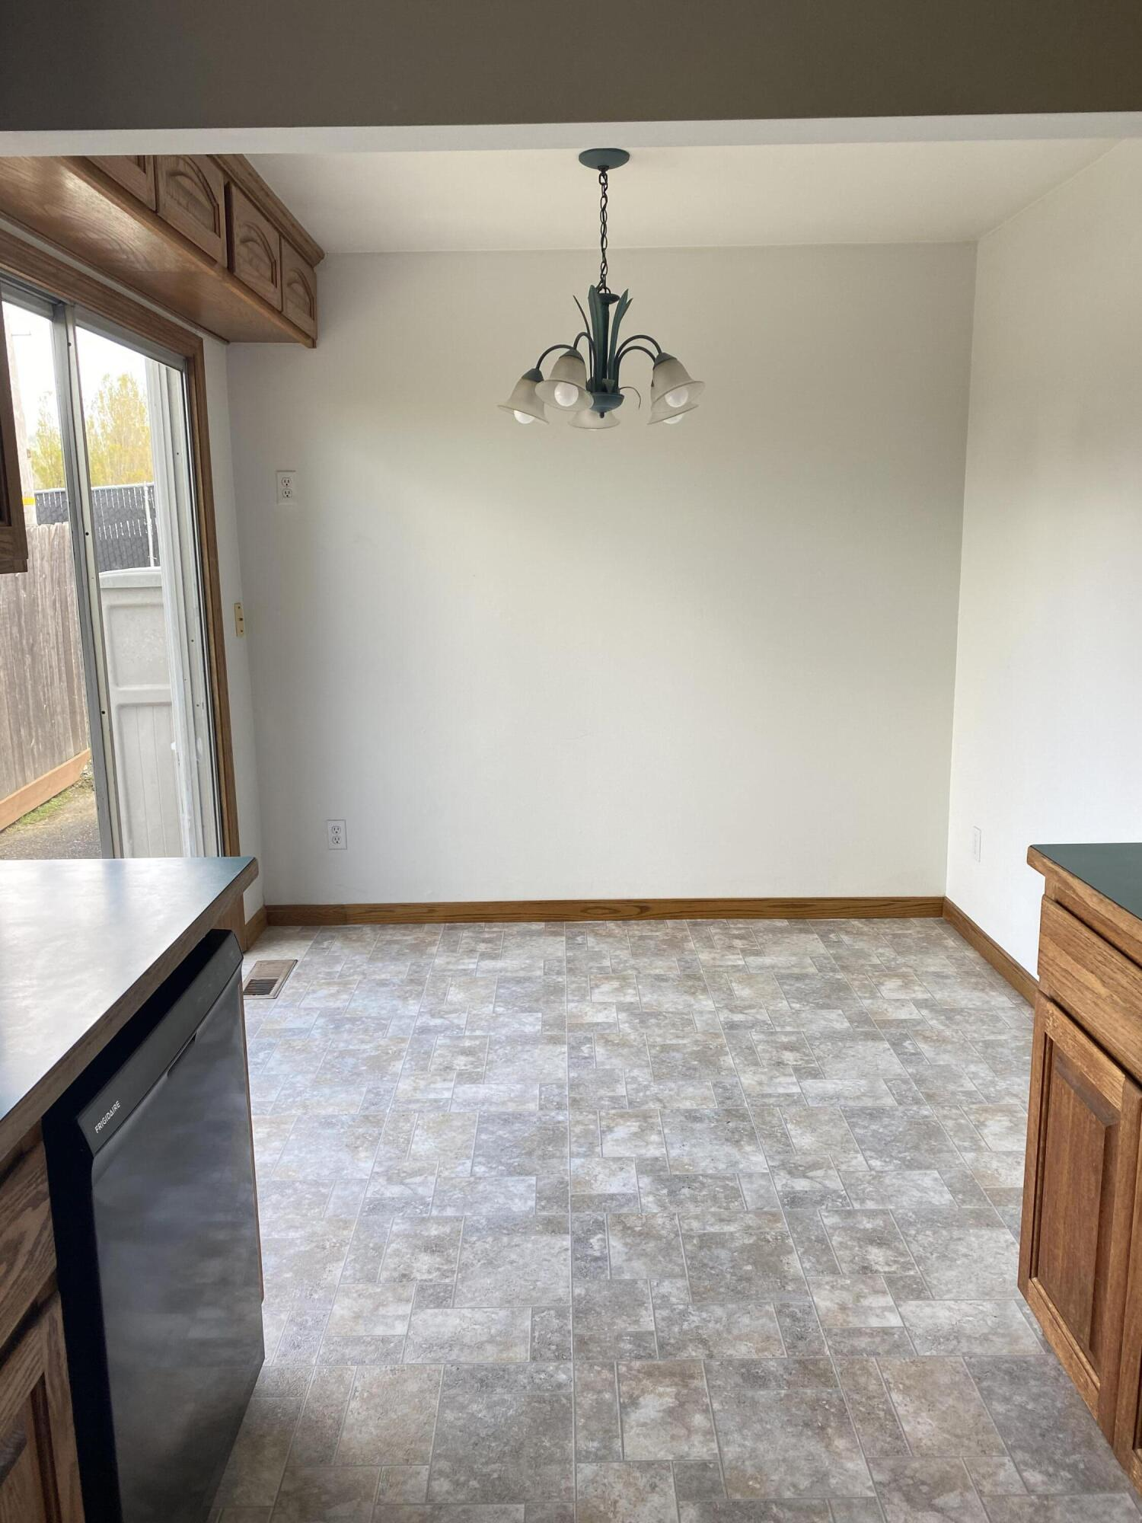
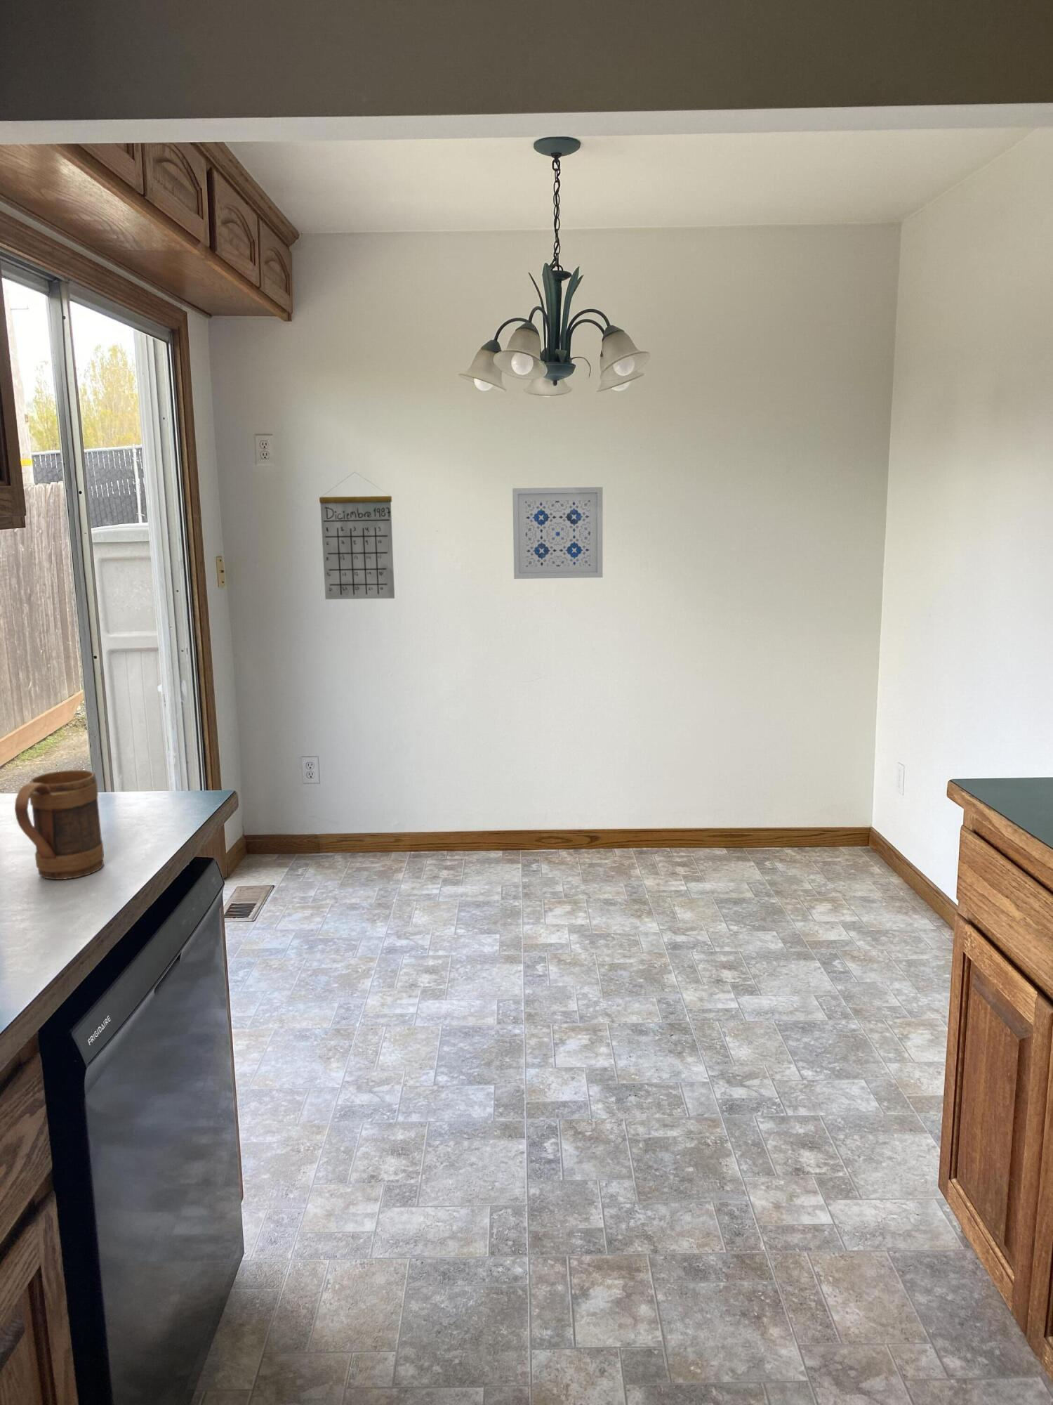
+ mug (55, 825)
+ calendar (357, 537)
+ wall art (557, 533)
